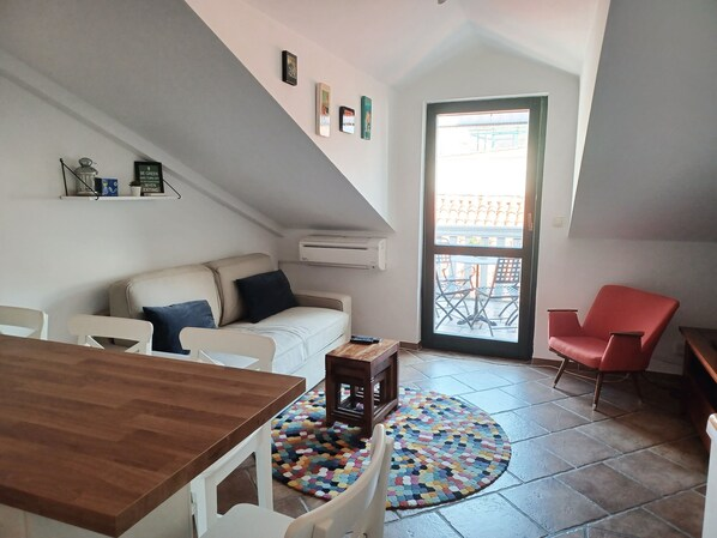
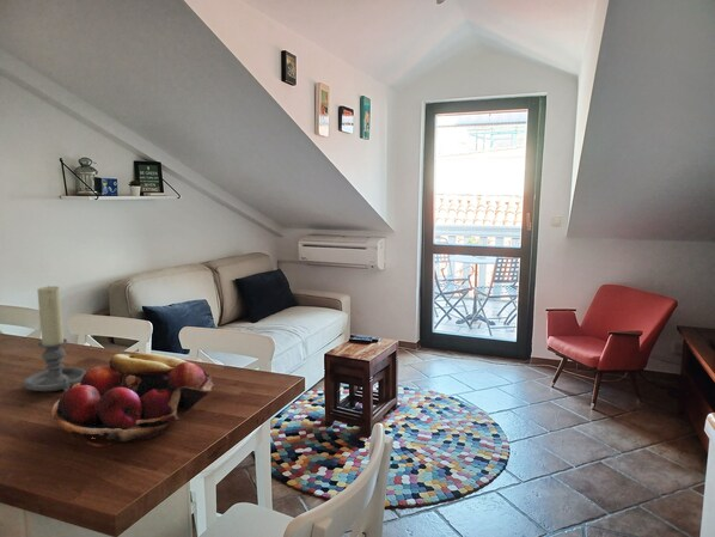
+ fruit basket (136, 389)
+ candle holder (54, 337)
